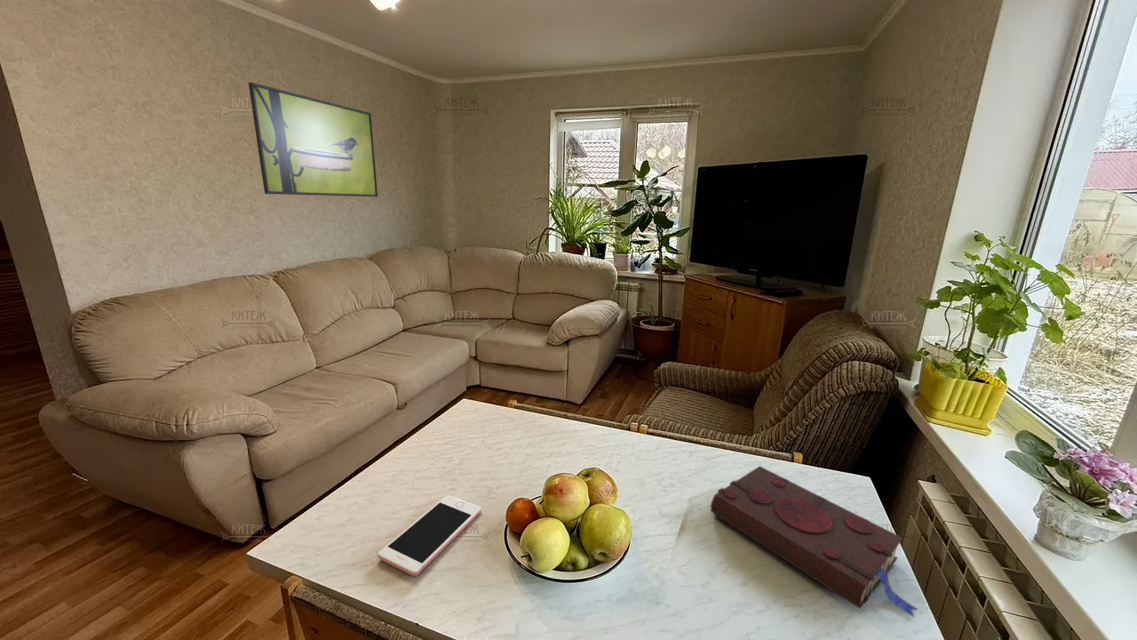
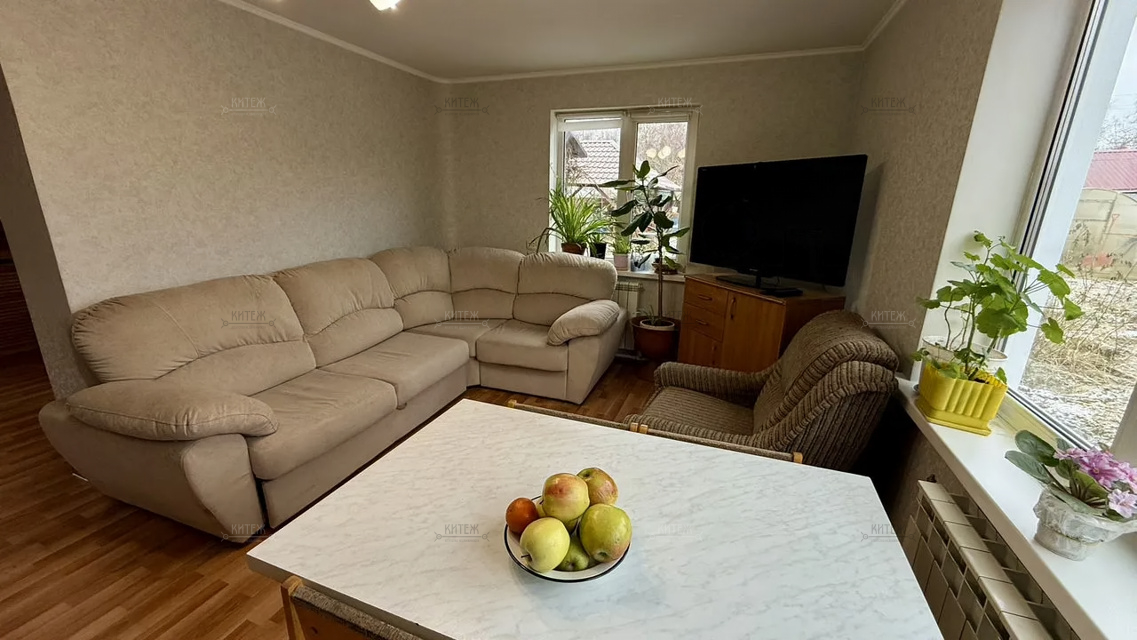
- book (814, 533)
- cell phone (433, 530)
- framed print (323, 149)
